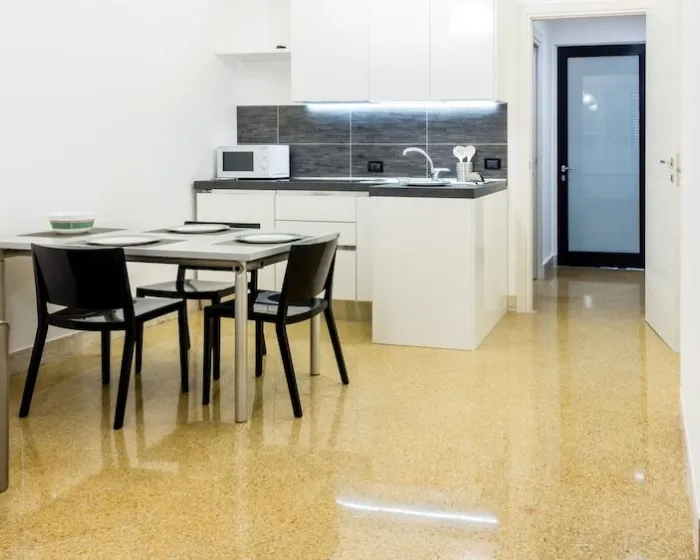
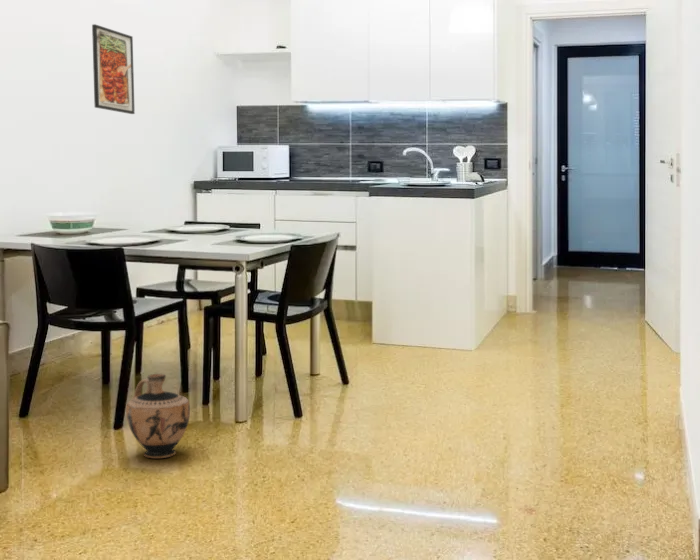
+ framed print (114, 70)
+ ceramic jug (158, 414)
